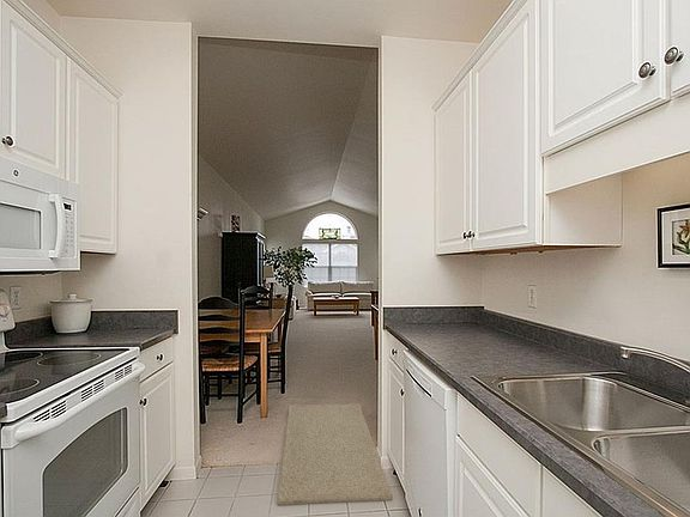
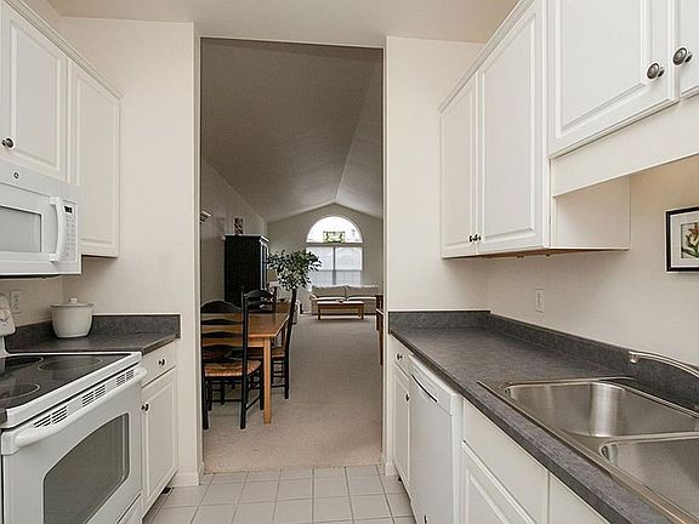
- rug (328, 442)
